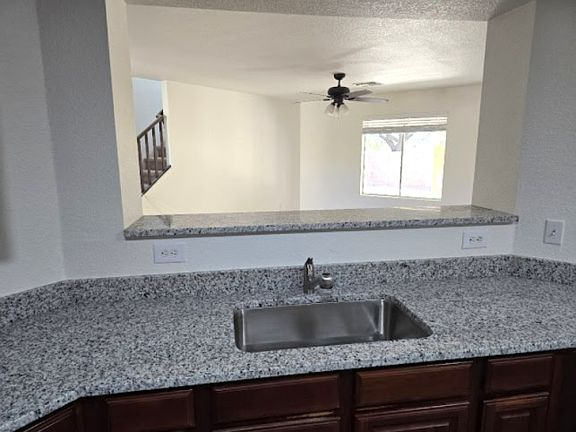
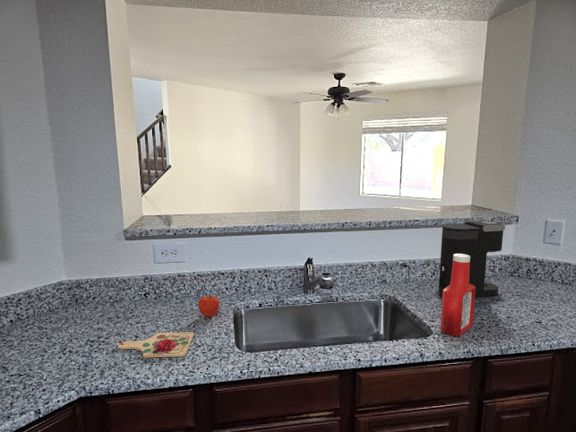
+ cutting board (154, 341)
+ coffee maker (471, 258)
+ fruit (209, 305)
+ soap bottle (459, 292)
